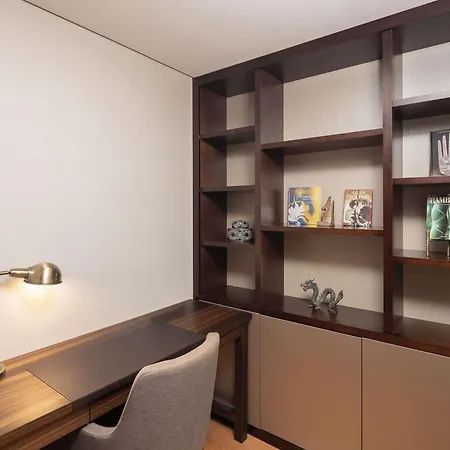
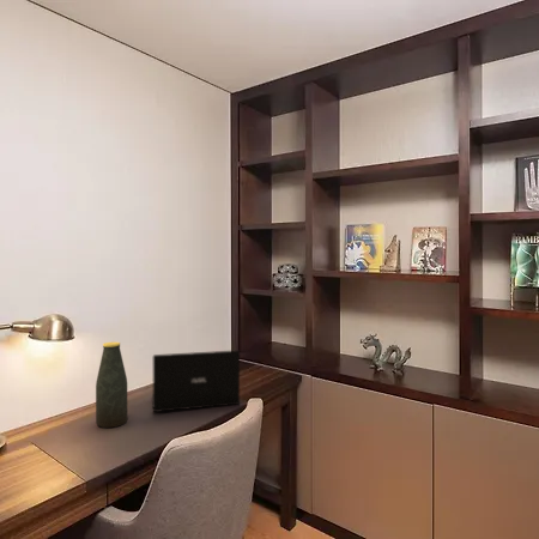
+ laptop (194, 374)
+ bottle (111, 382)
